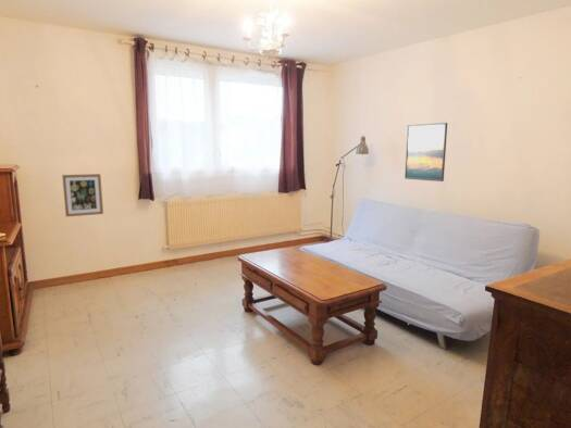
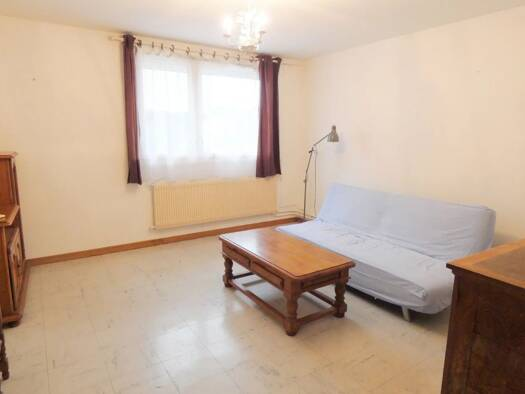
- wall art (83, 194)
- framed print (424, 152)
